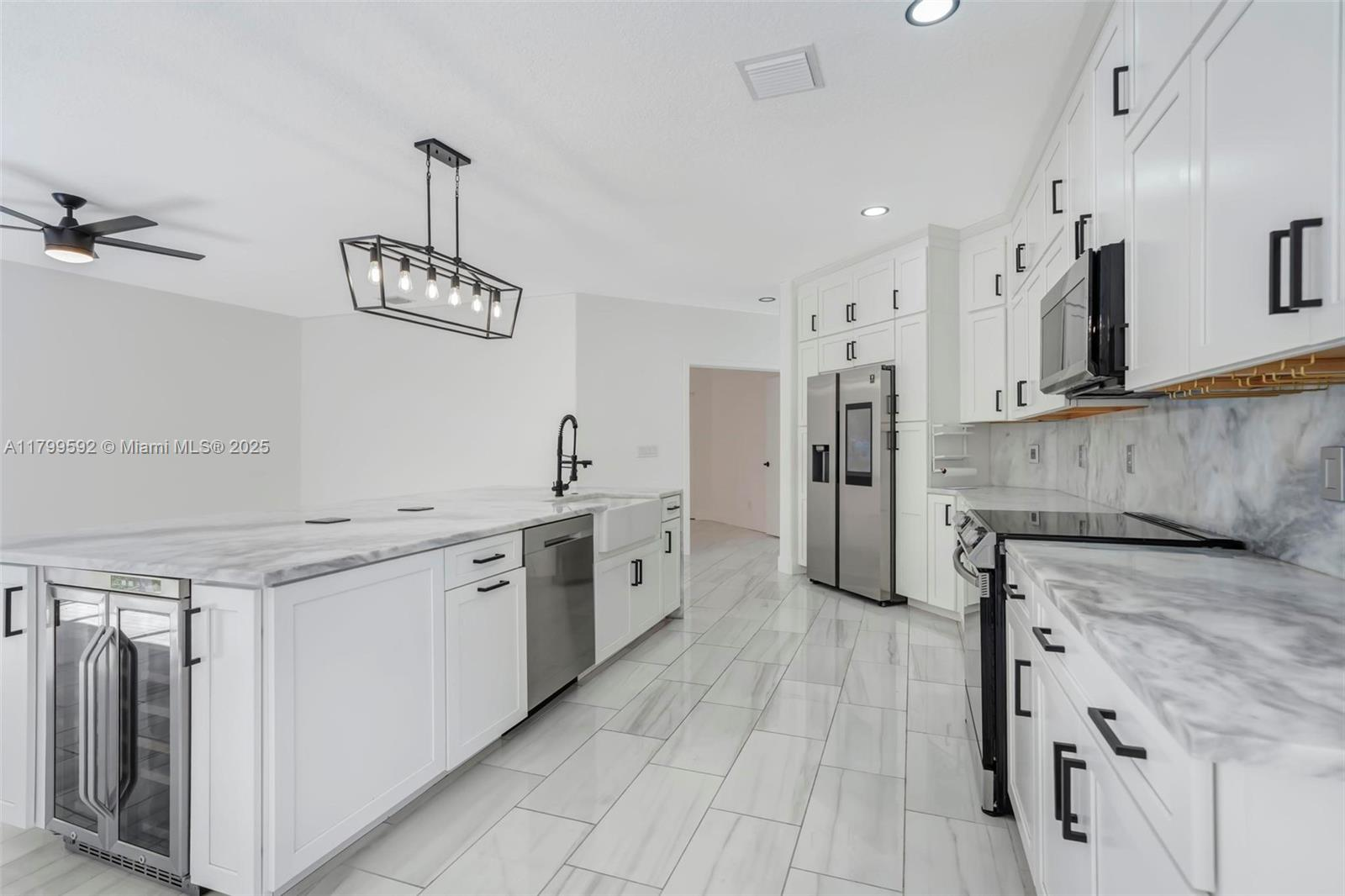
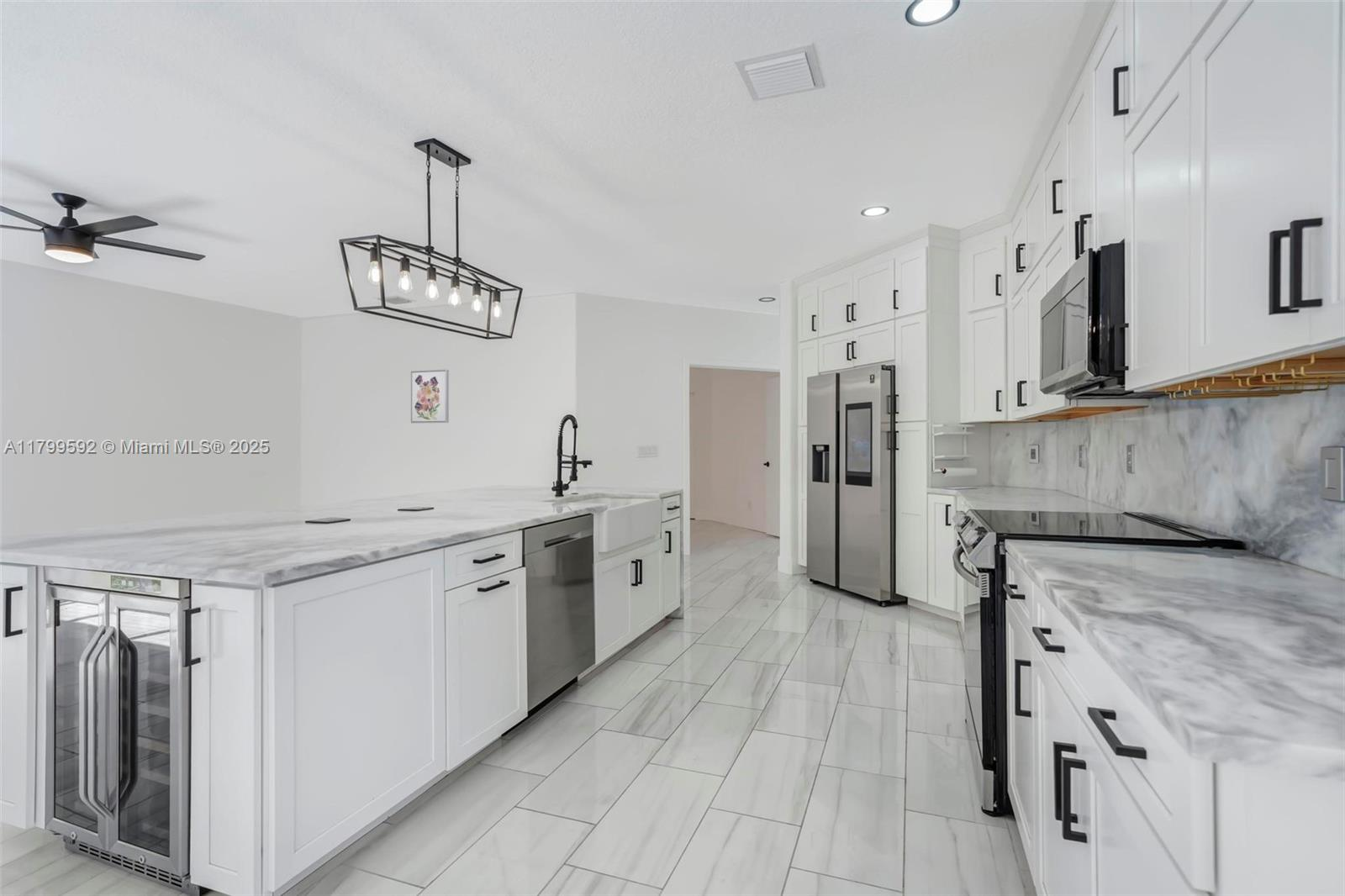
+ wall art (430, 396)
